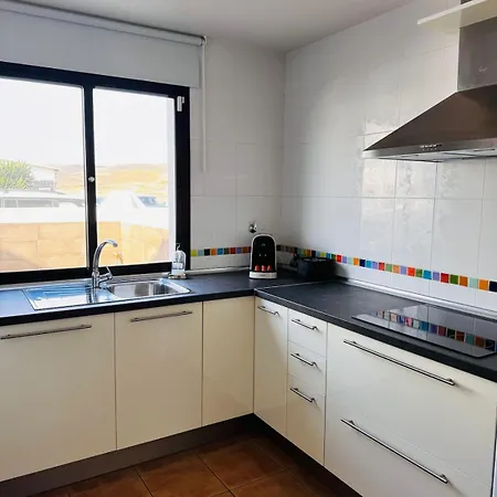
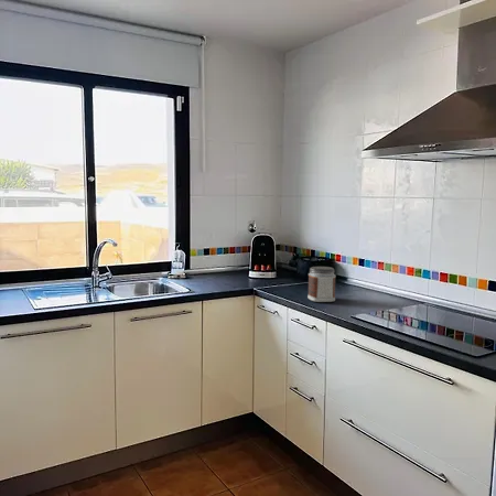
+ jar (321, 283)
